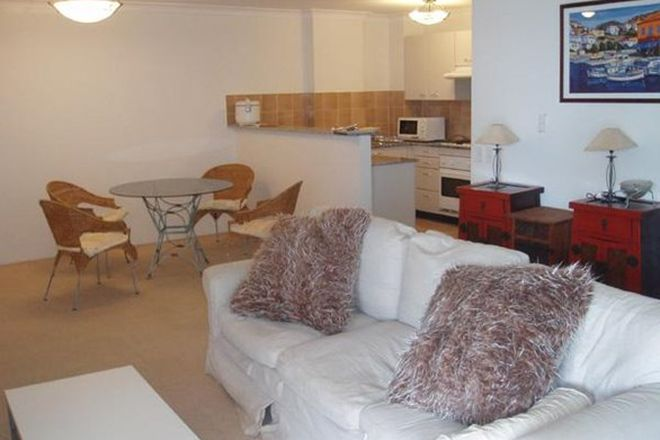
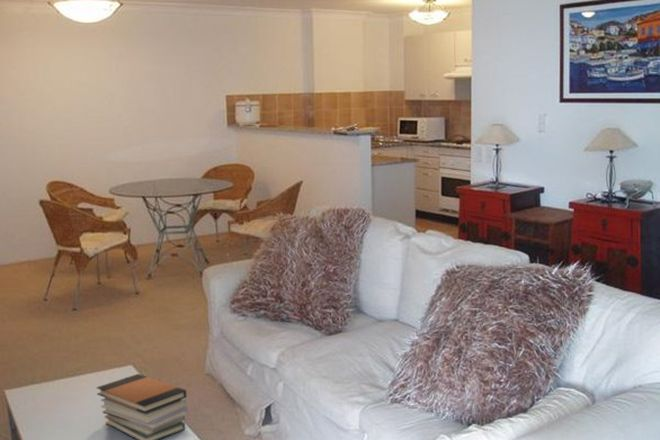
+ book stack (143, 407)
